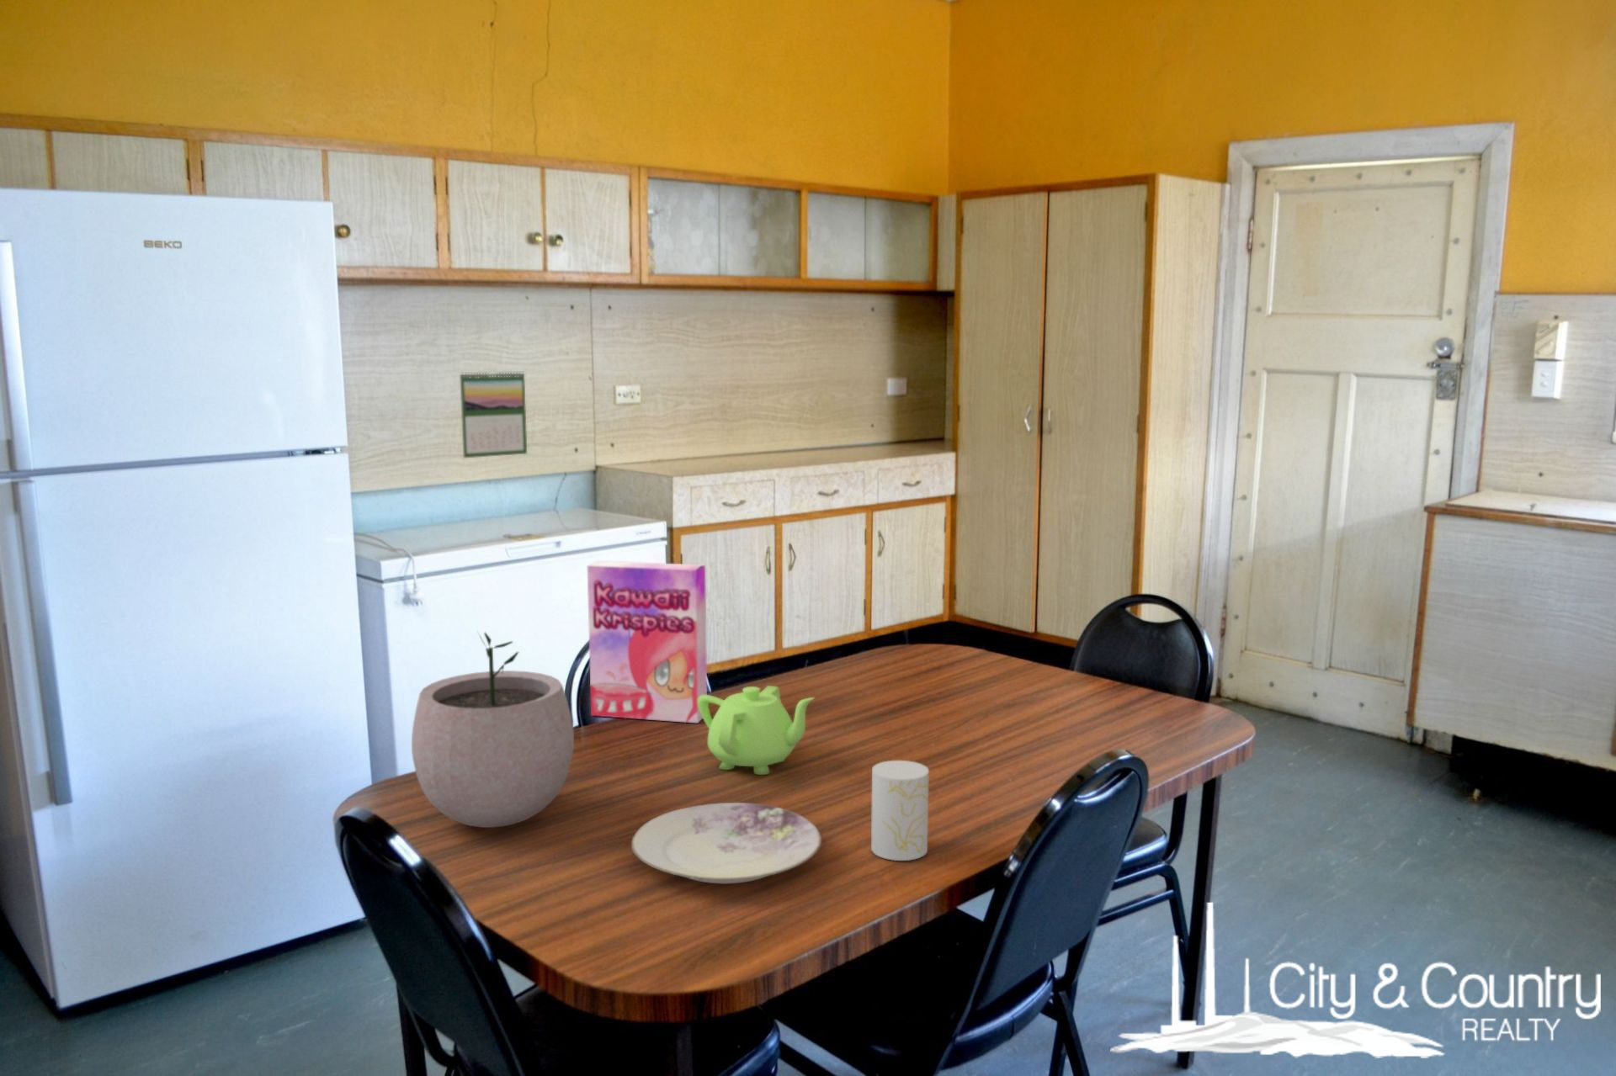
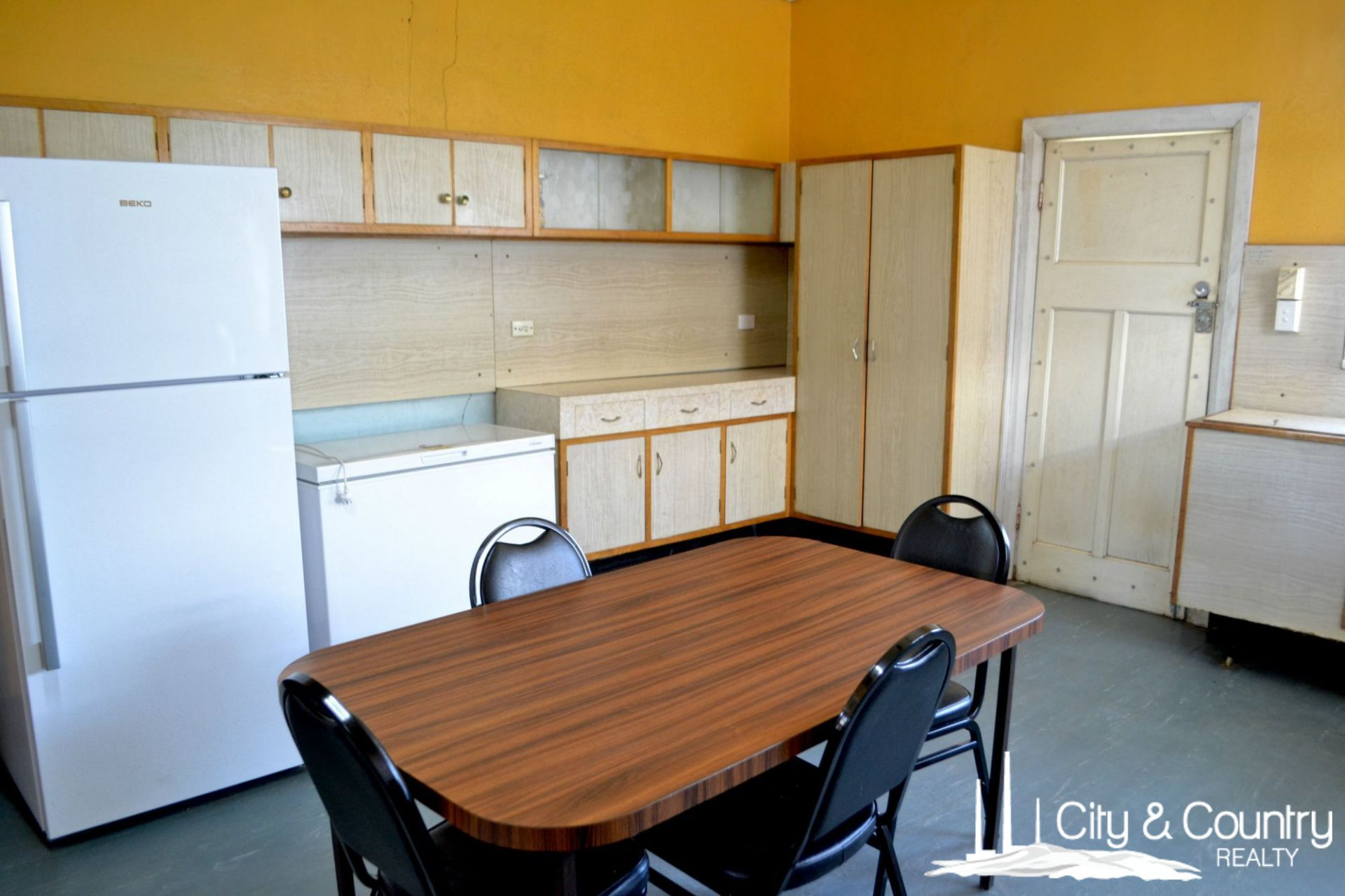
- teapot (756, 727)
- cereal box (648, 640)
- plant pot (494, 725)
- calendar (494, 413)
- plate (727, 847)
- cup (900, 809)
